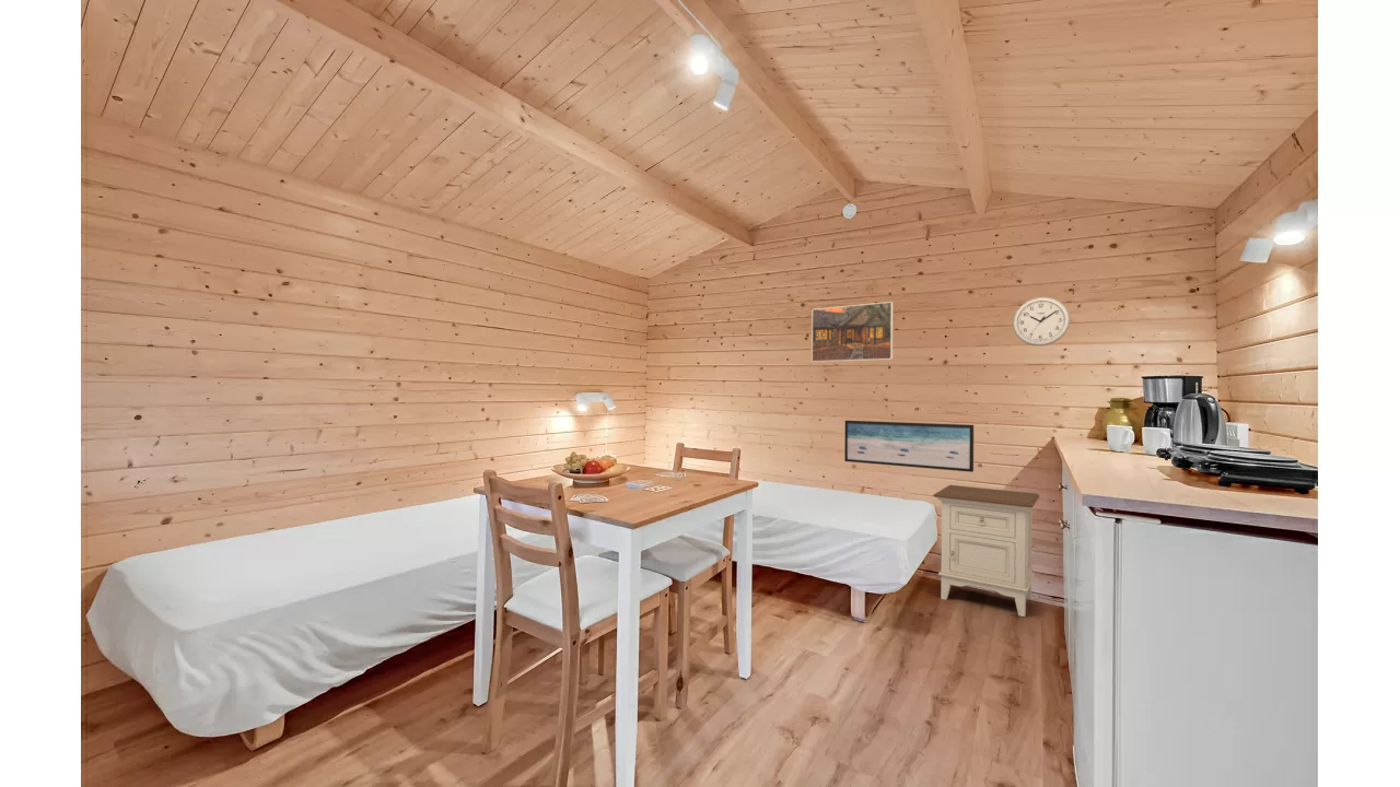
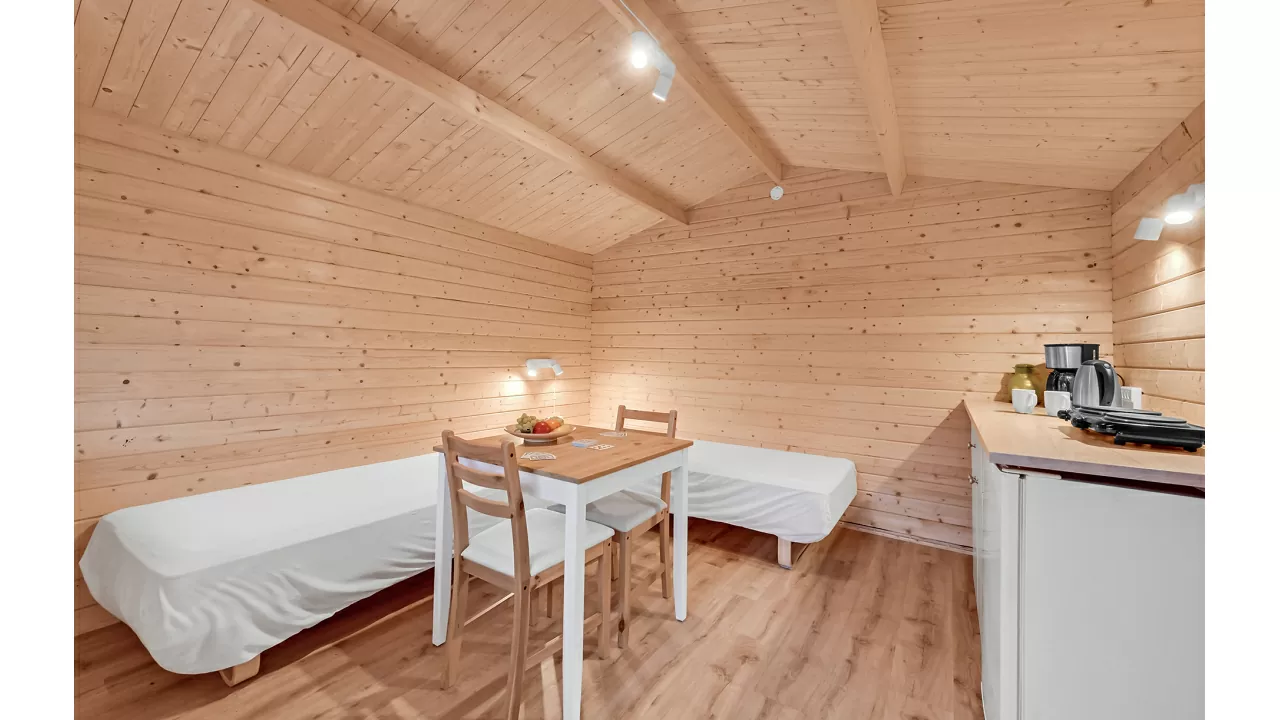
- nightstand (985, 545)
- wall art (905, 444)
- wall clock (1040, 321)
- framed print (850, 332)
